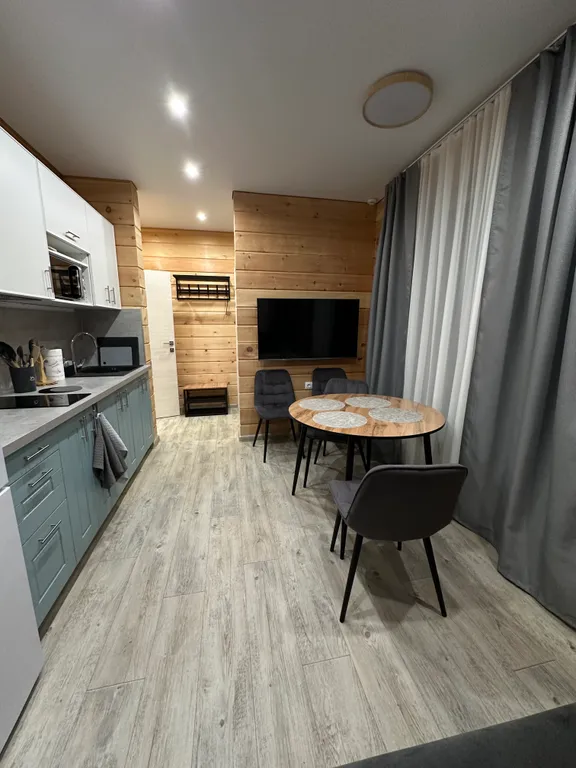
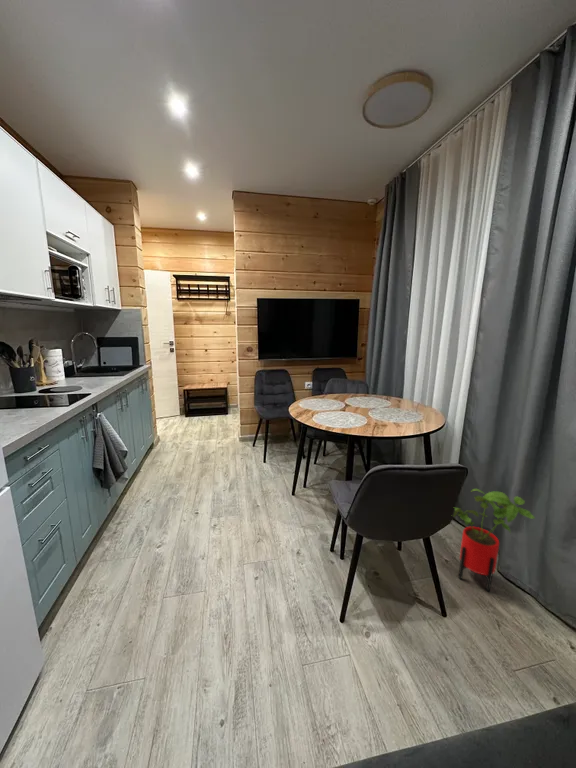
+ house plant (482, 533)
